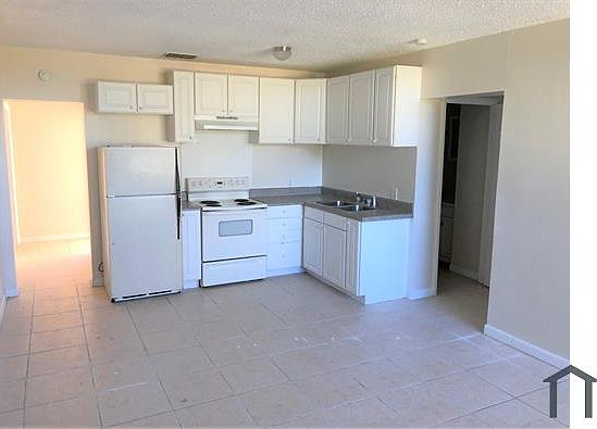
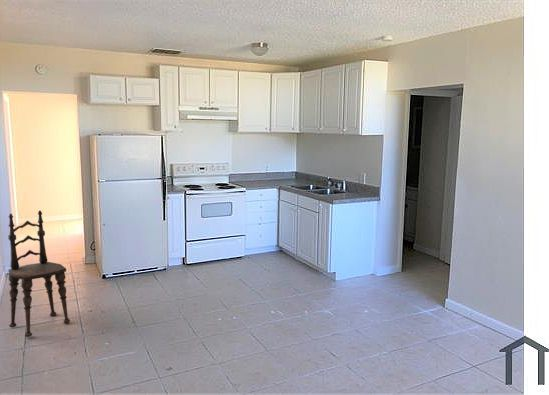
+ dining chair (37, 270)
